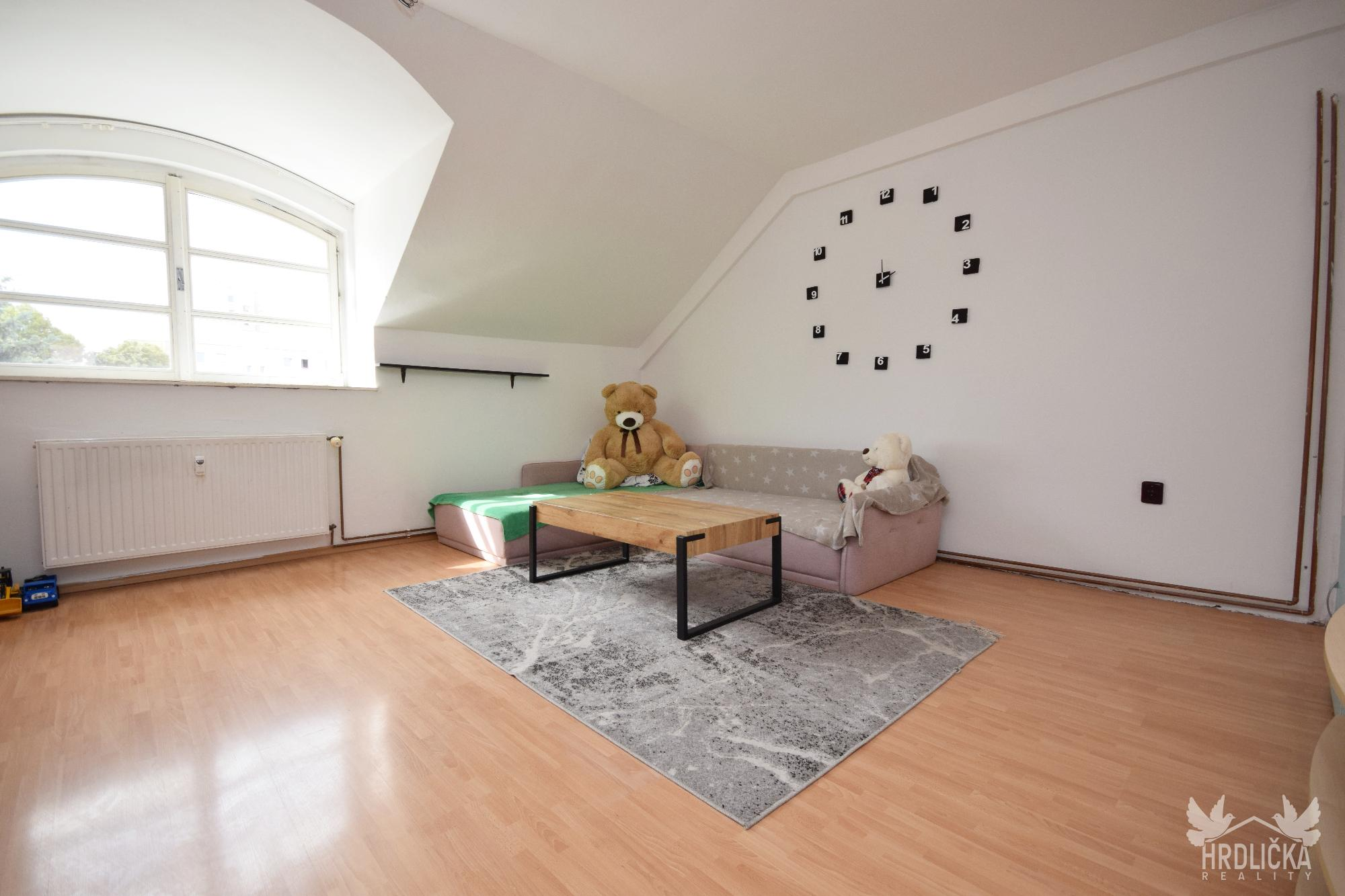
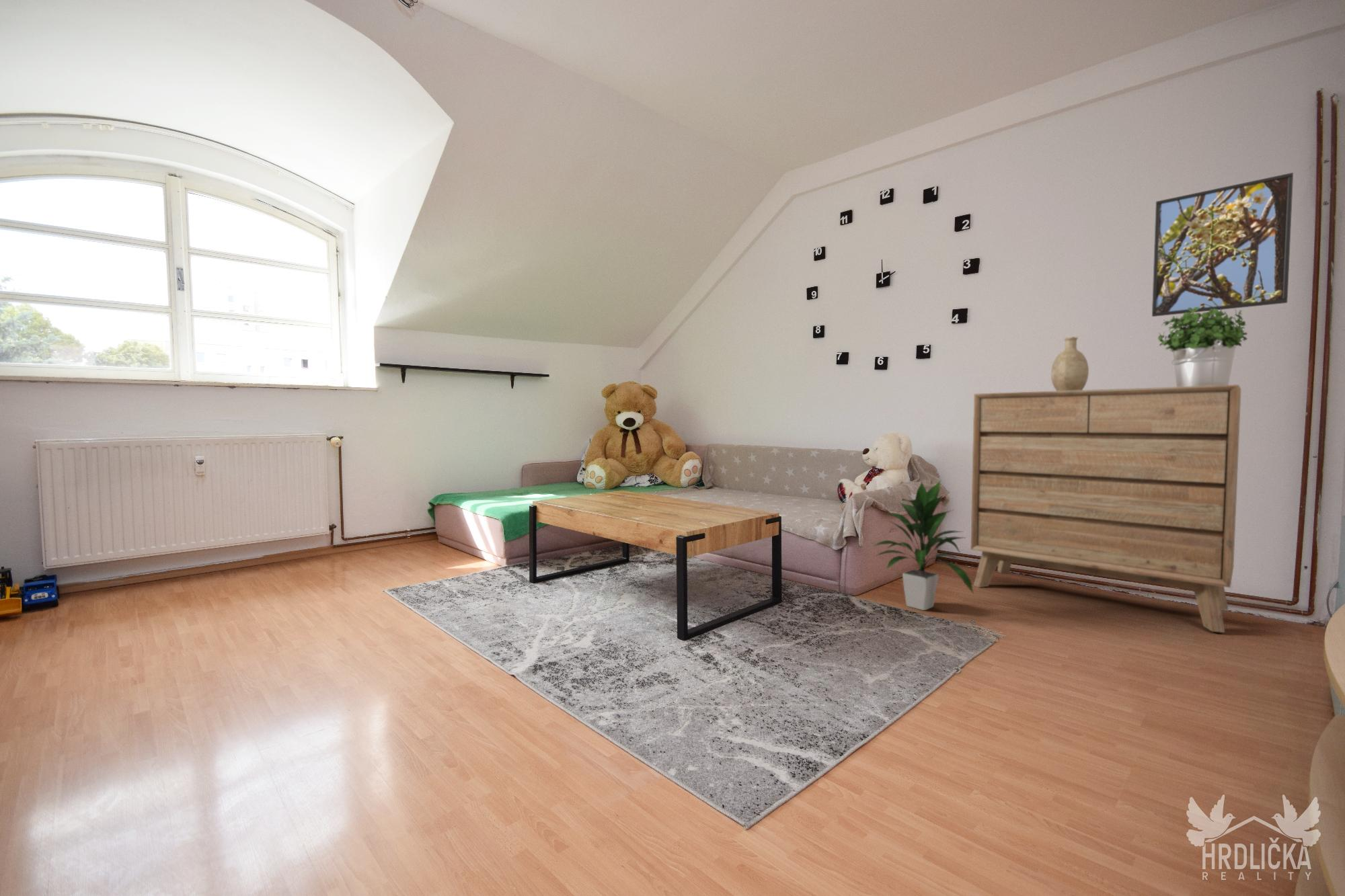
+ decorative vase (1070, 364)
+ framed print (1218, 249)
+ indoor plant (923, 545)
+ potted plant (1200, 347)
+ dresser (1095, 495)
